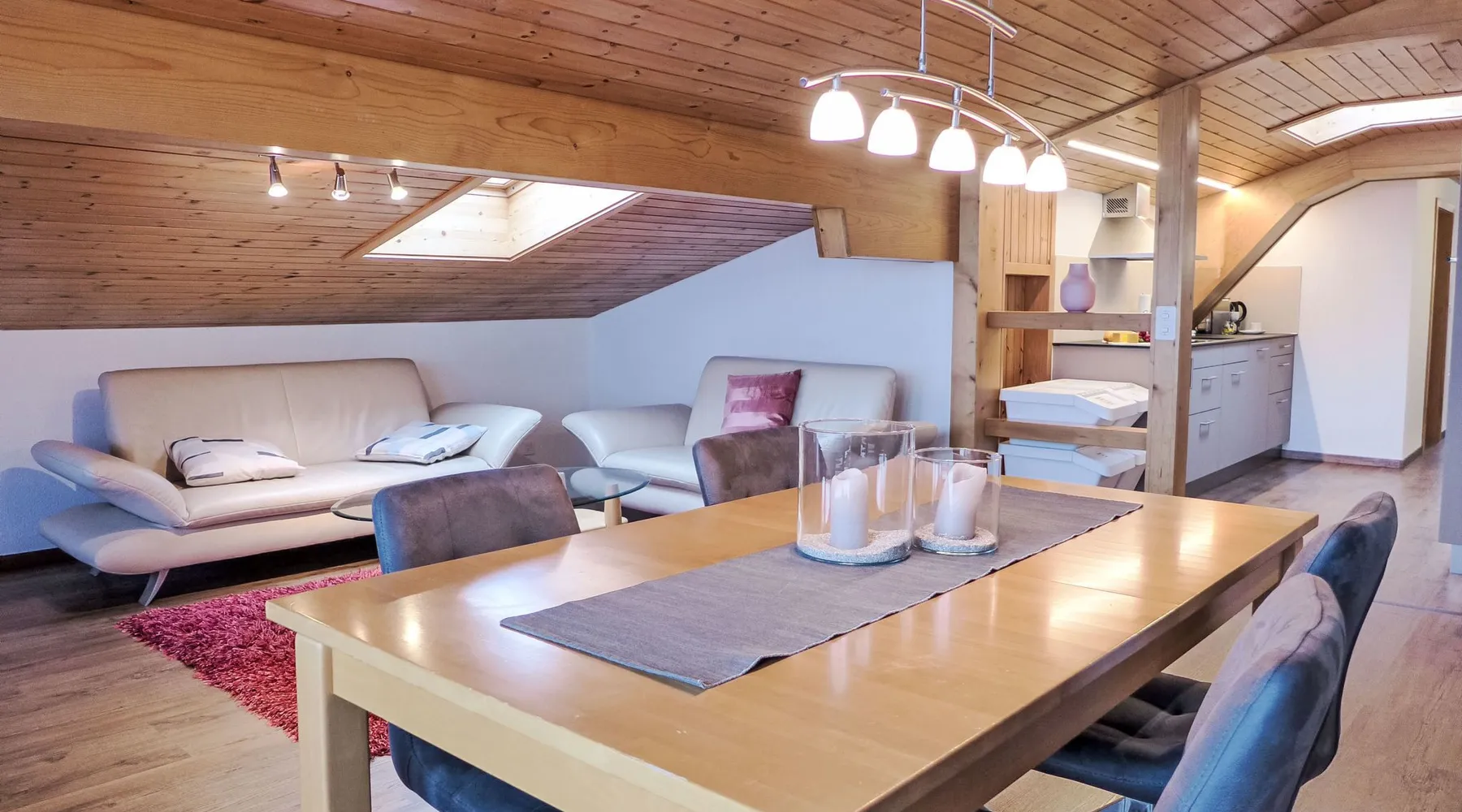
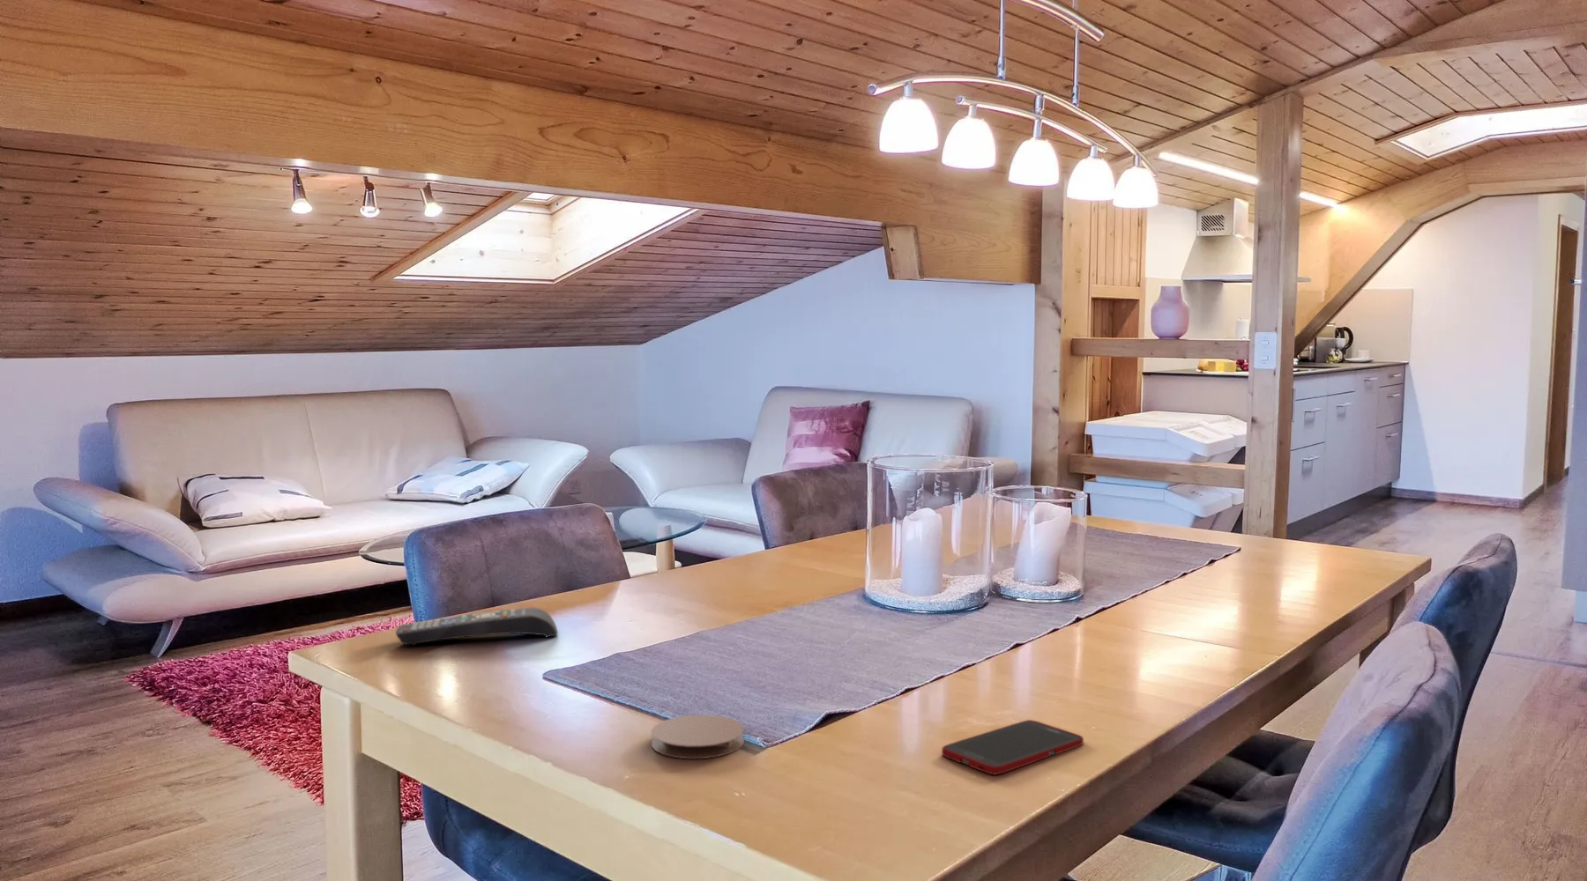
+ coaster (697, 736)
+ cell phone (1013, 746)
+ remote control (478, 626)
